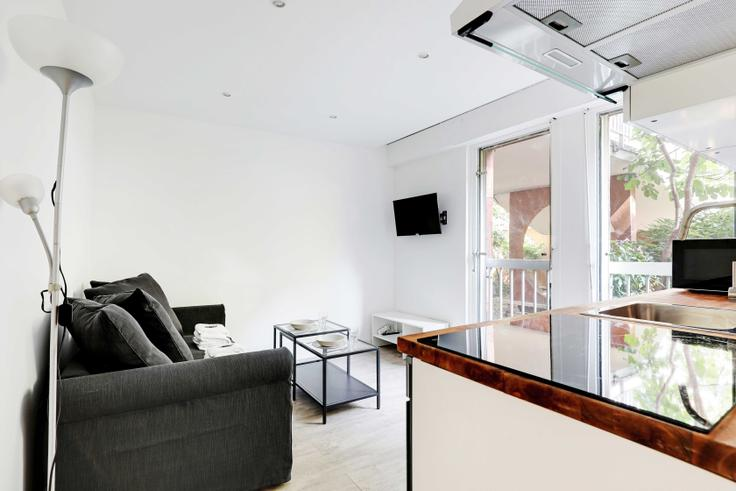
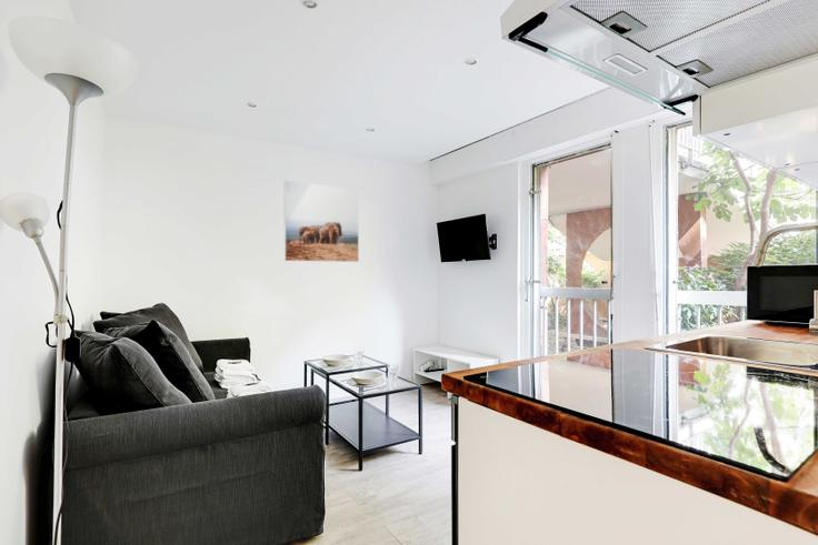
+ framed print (322, 222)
